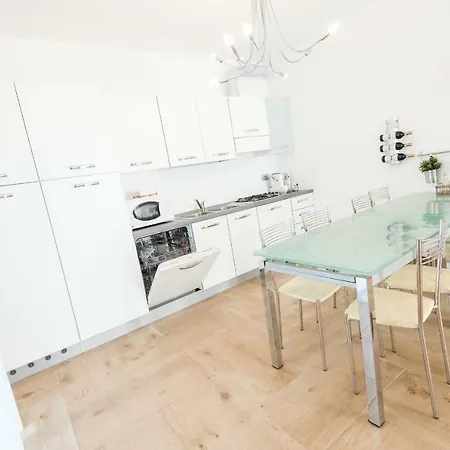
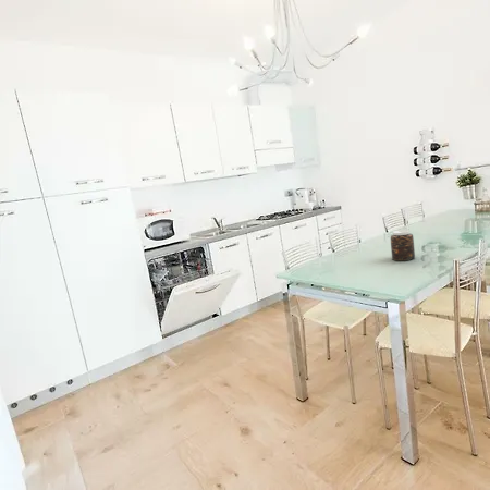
+ jar (402, 244)
